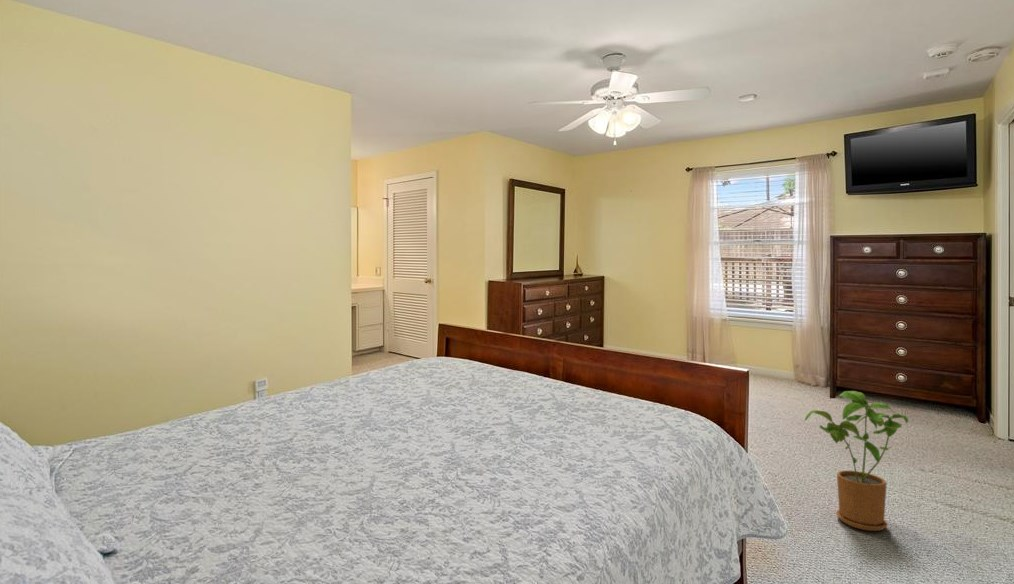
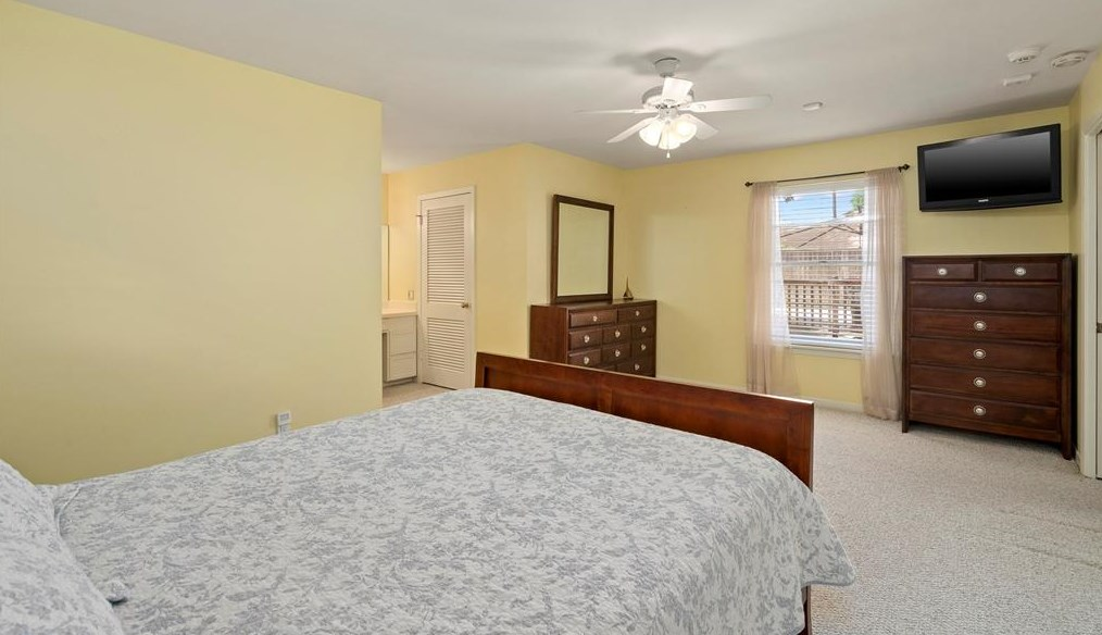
- house plant (852, 455)
